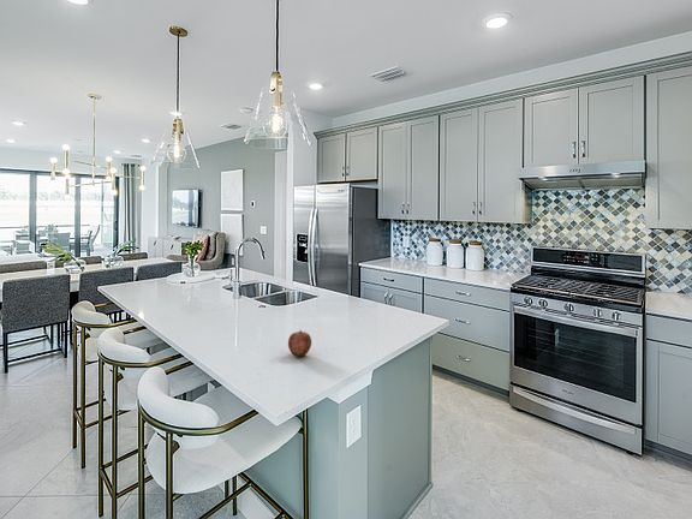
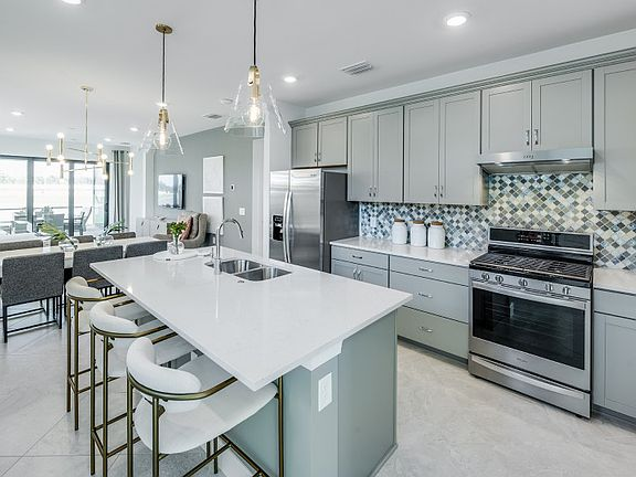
- apple (299, 342)
